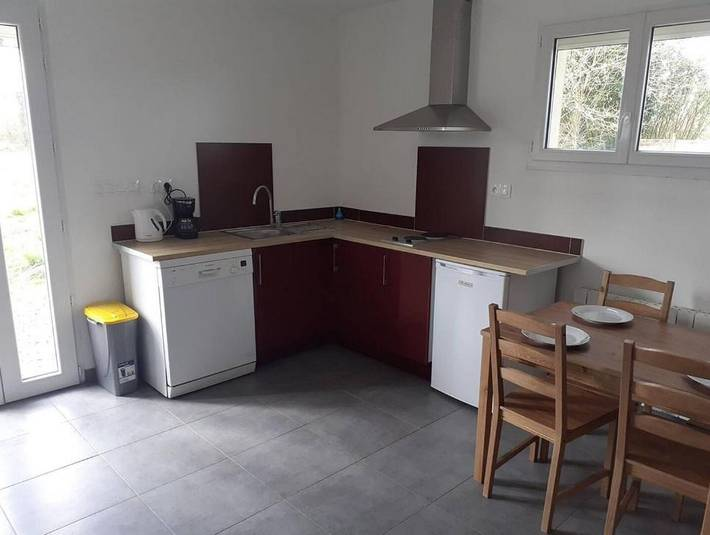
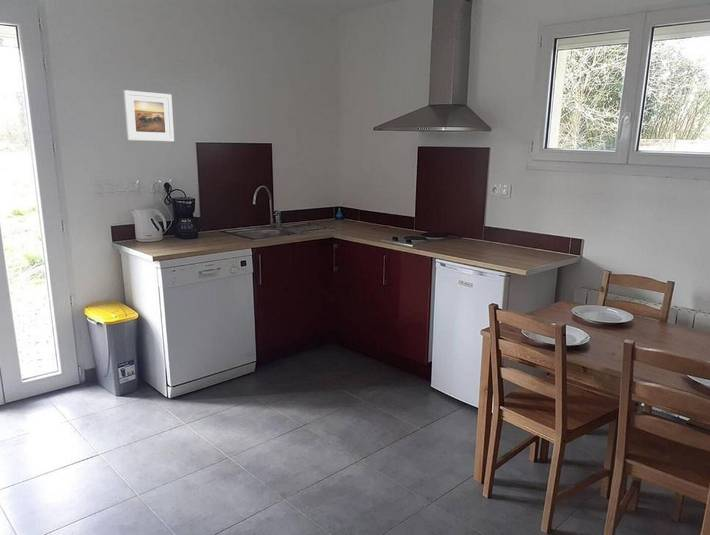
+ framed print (149, 116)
